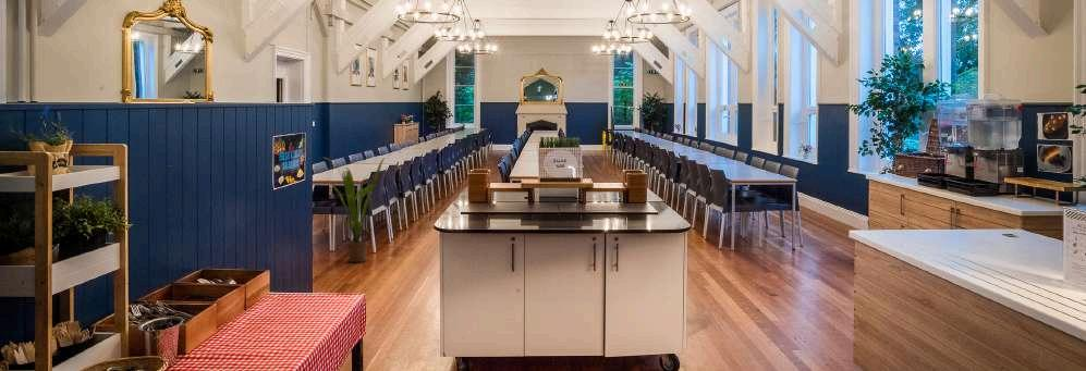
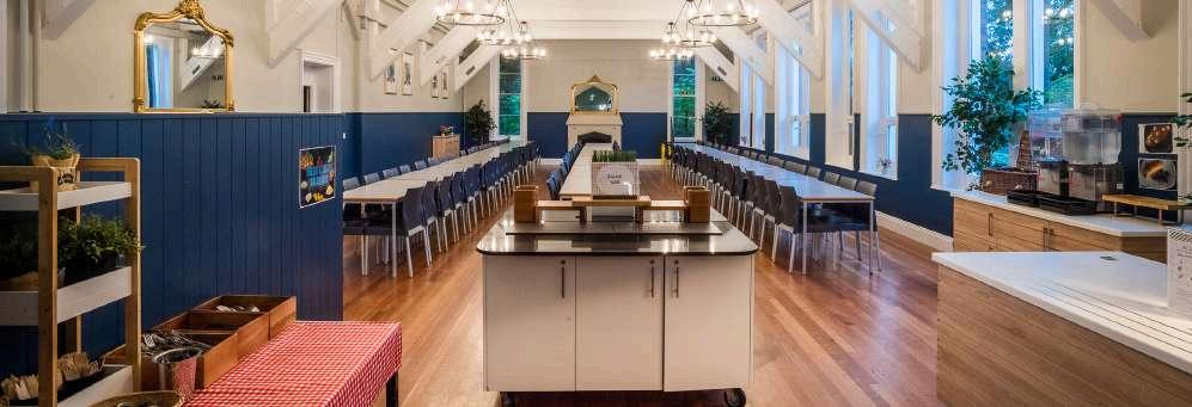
- house plant (351, 209)
